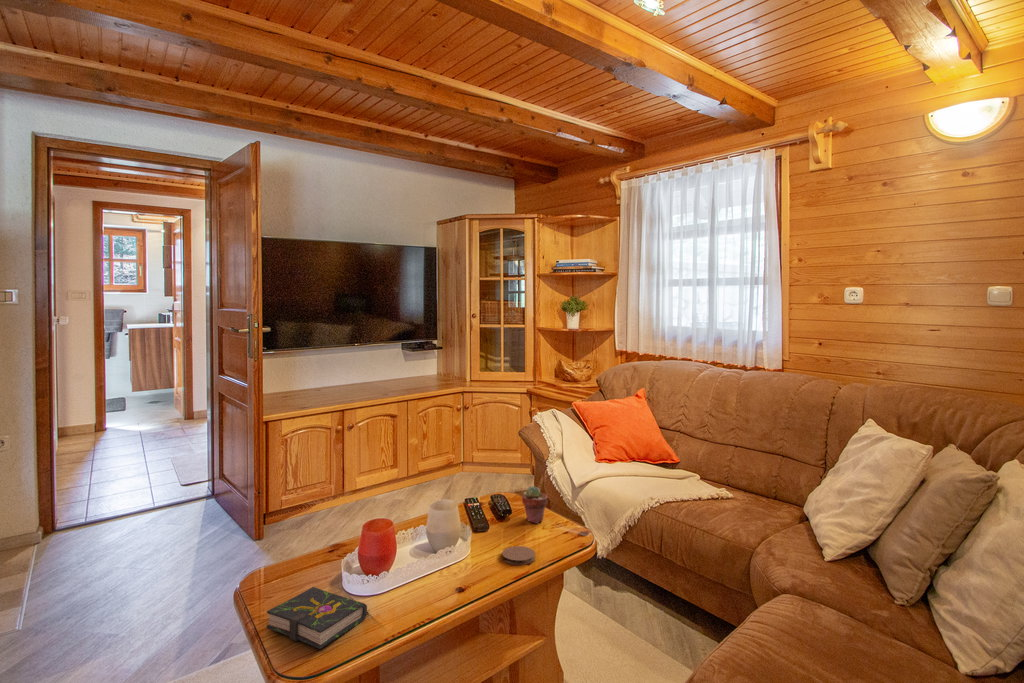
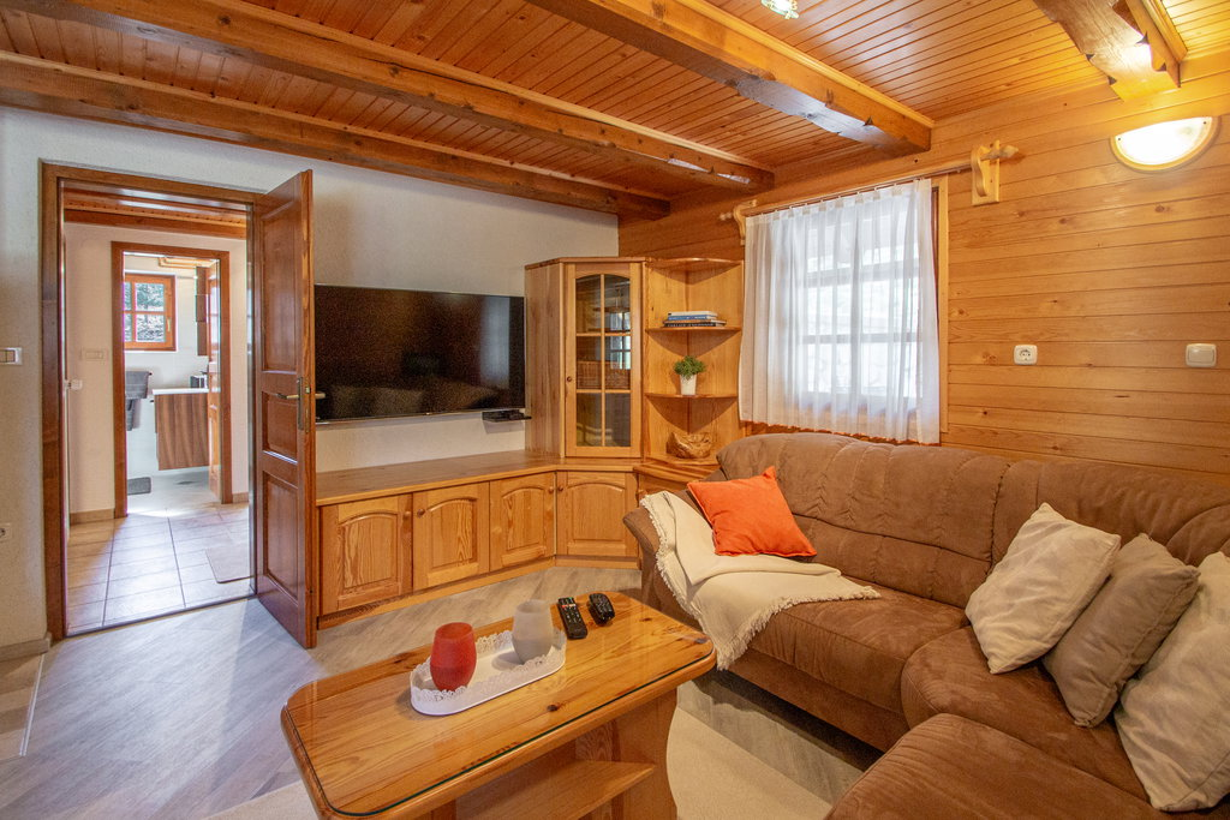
- book (317, 614)
- potted succulent (534, 503)
- coaster (518, 555)
